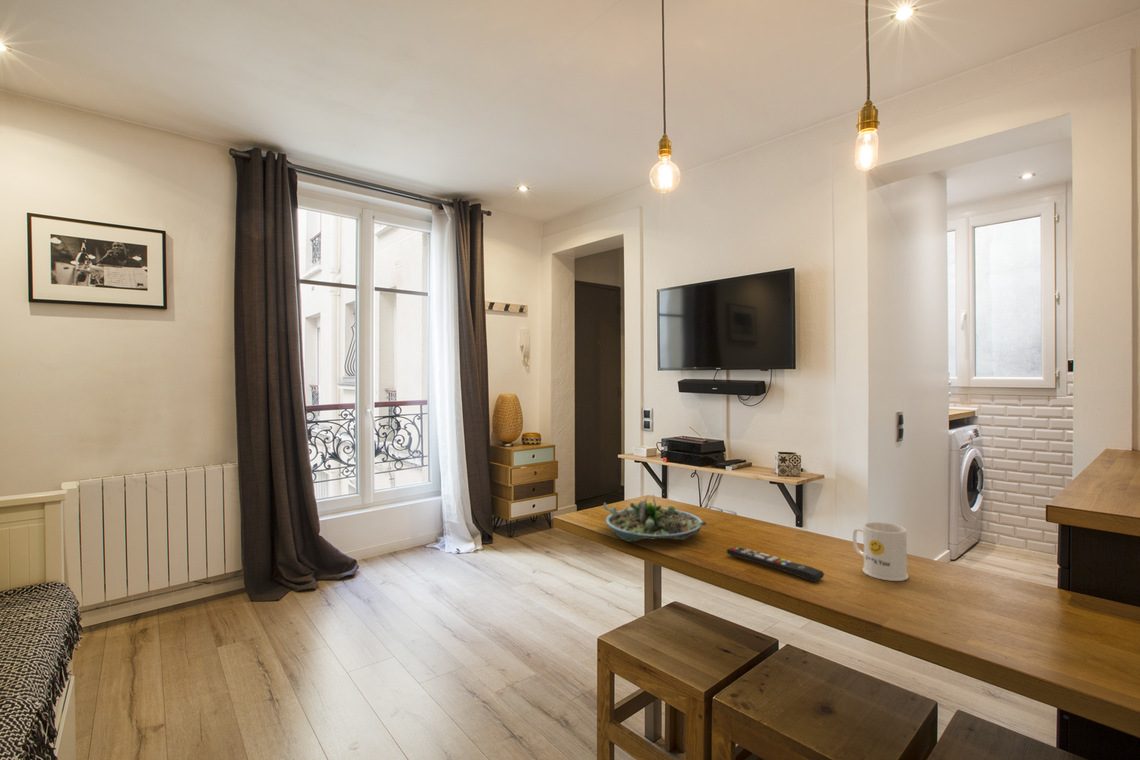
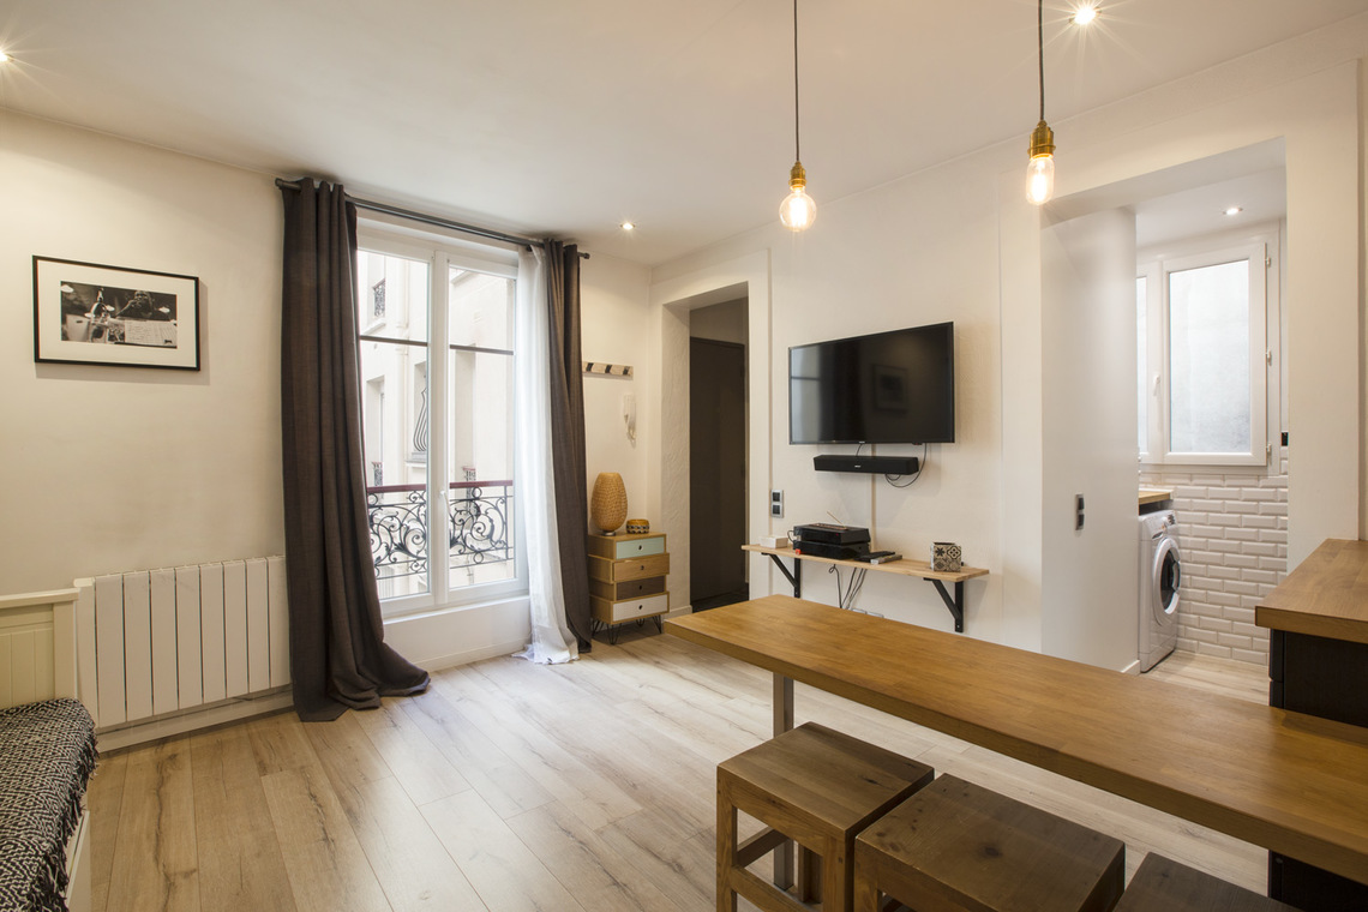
- remote control (772, 562)
- mug (878, 548)
- succulent planter (653, 512)
